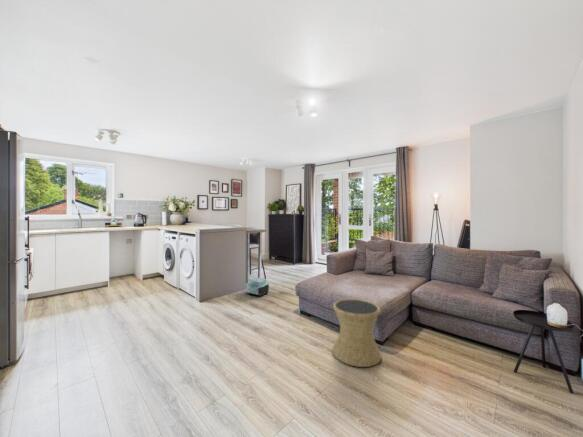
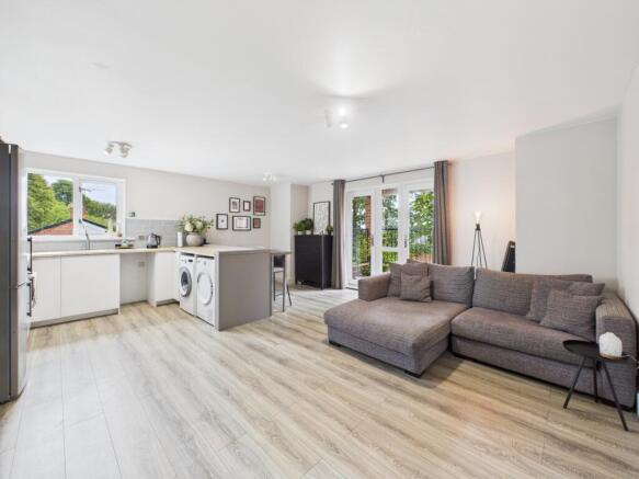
- backpack (256, 286)
- side table (356, 329)
